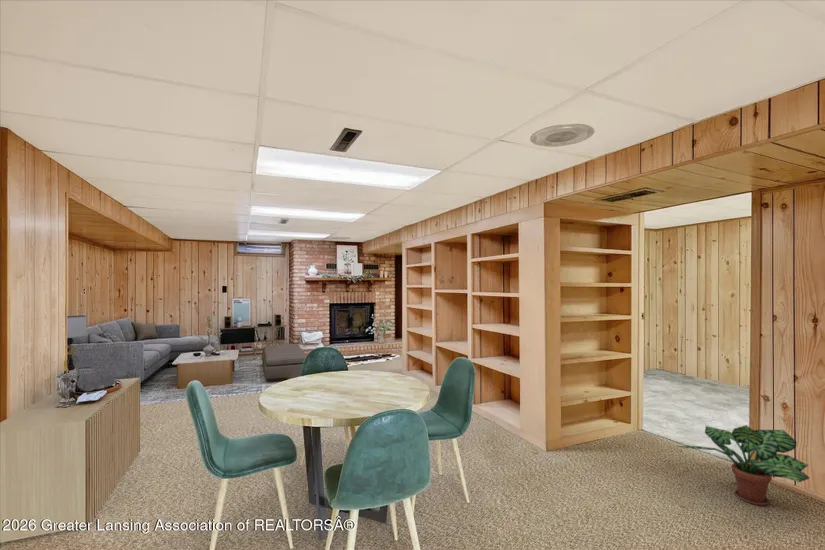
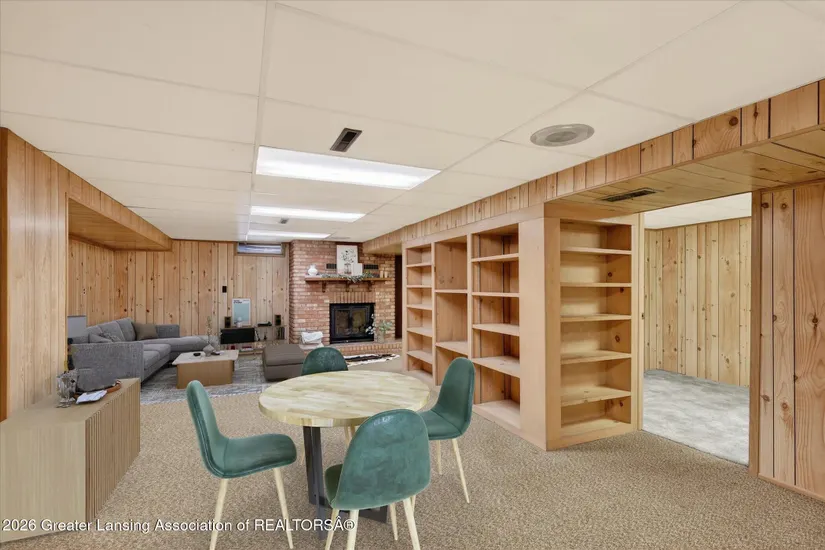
- potted plant (755, 458)
